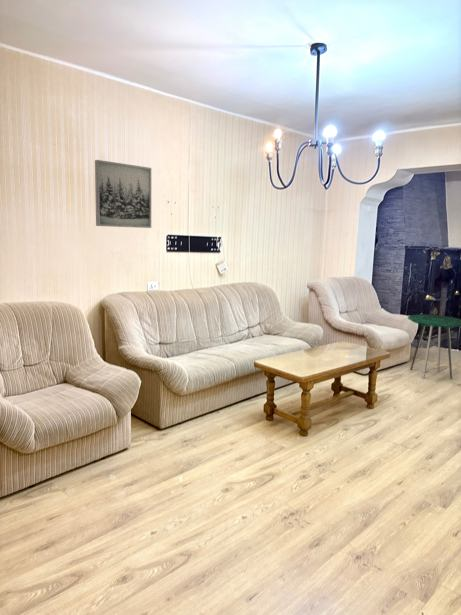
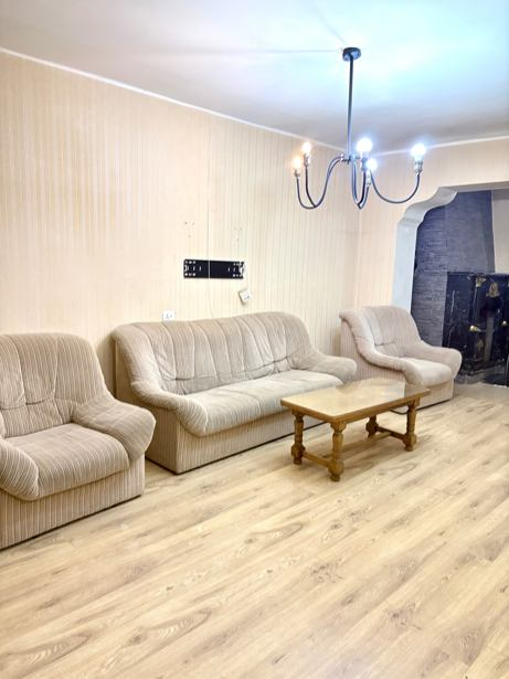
- wall art (124, 195)
- side table (429, 346)
